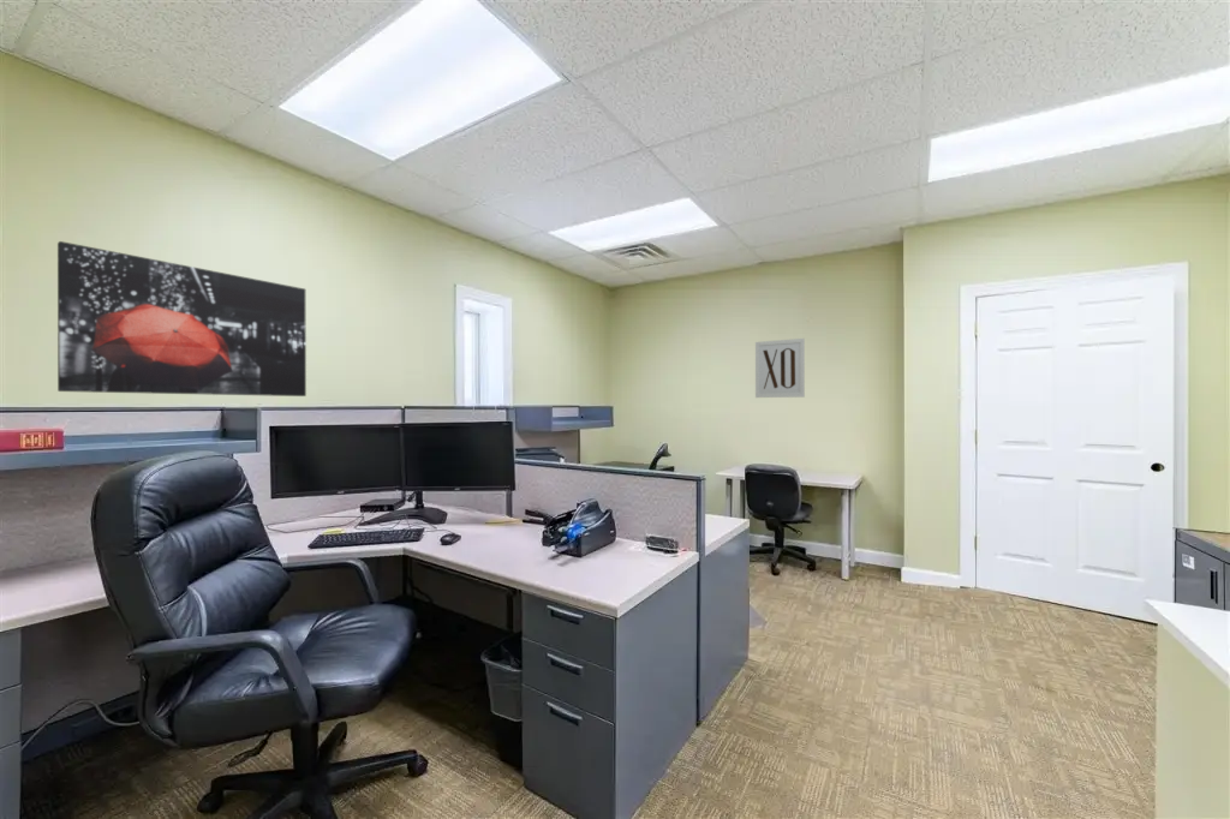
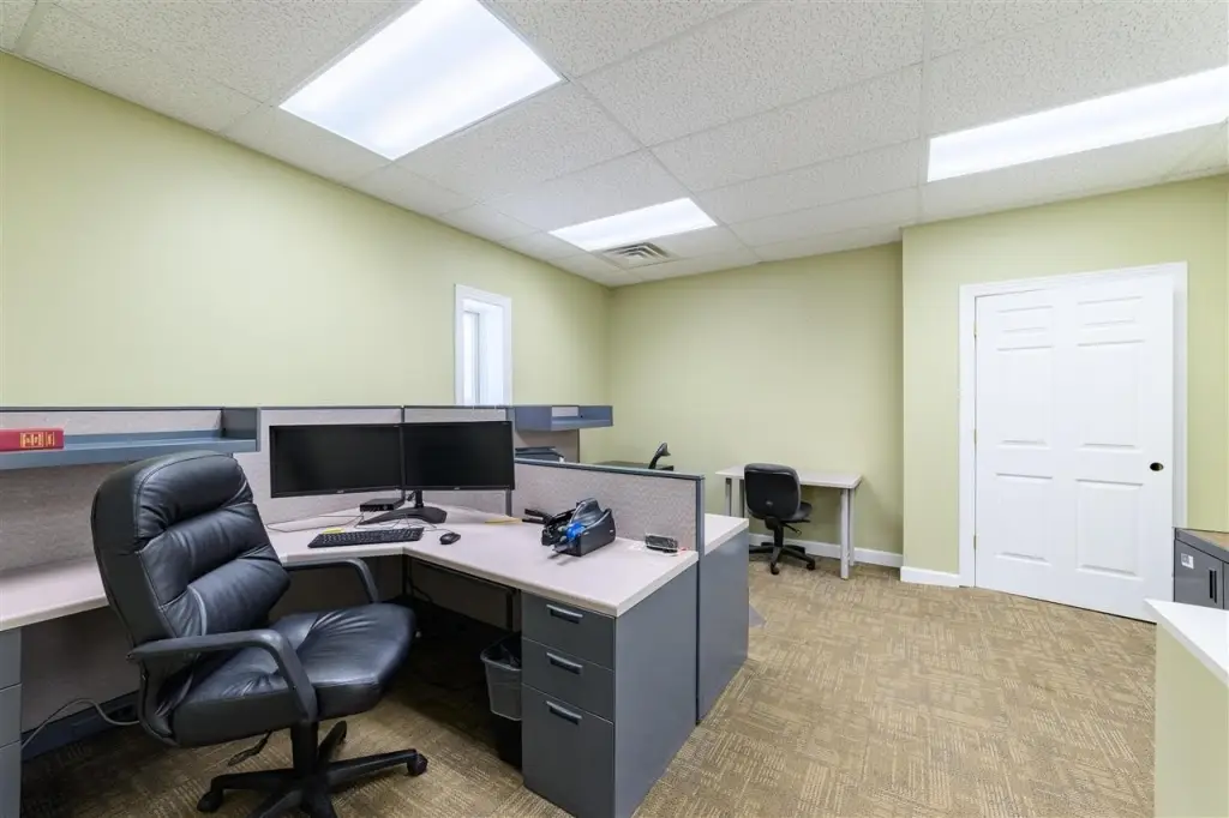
- wall art (202, 331)
- wall art (778, 369)
